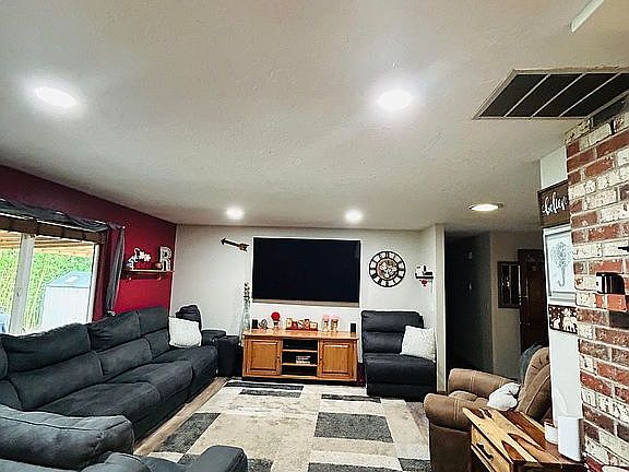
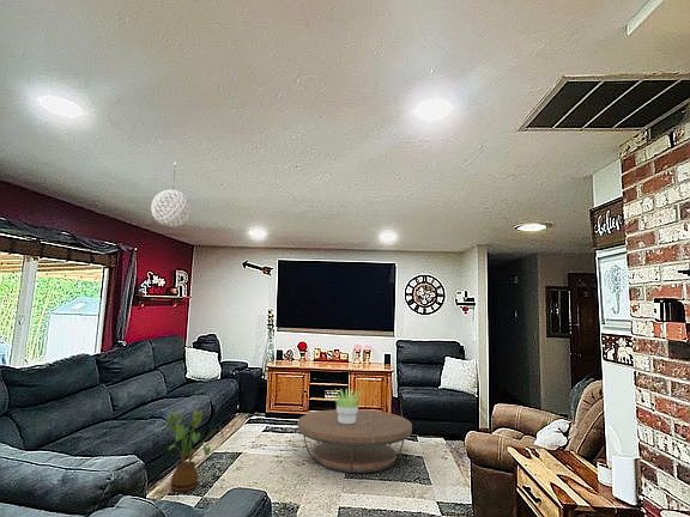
+ coffee table (353, 439)
+ house plant (190, 449)
+ potted plant (346, 406)
+ pendant light (172, 194)
